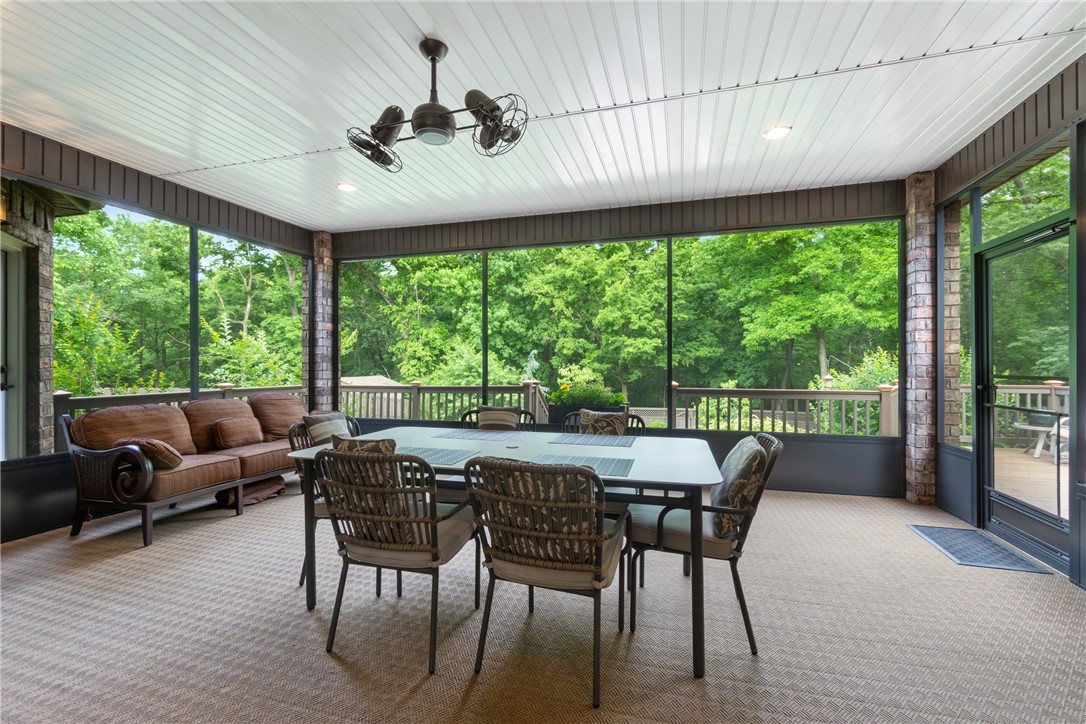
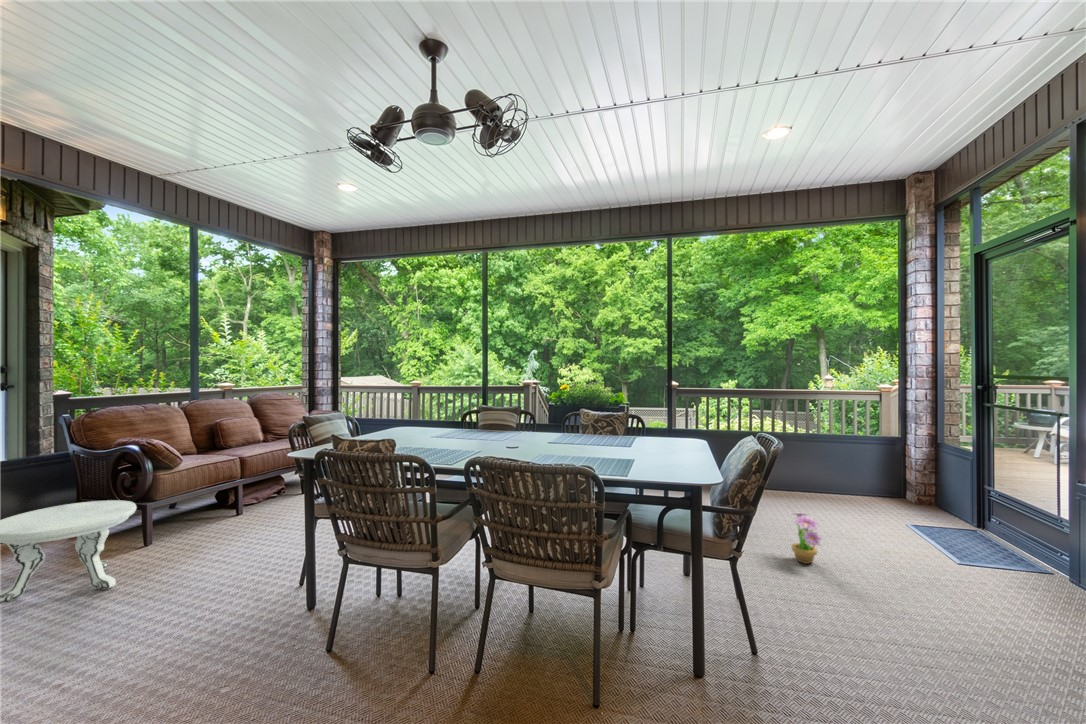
+ side table (75, 548)
+ decorative plant (805, 539)
